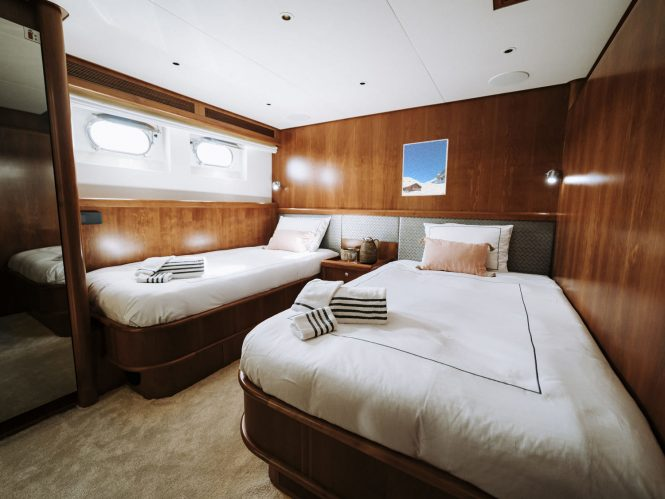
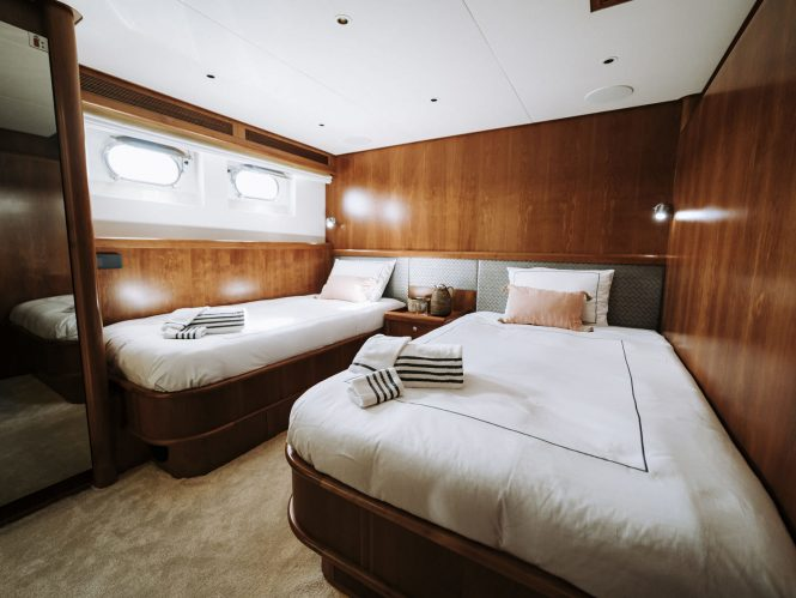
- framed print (424, 169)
